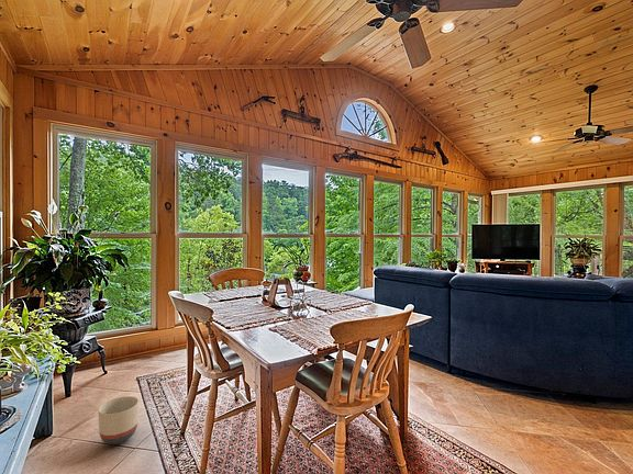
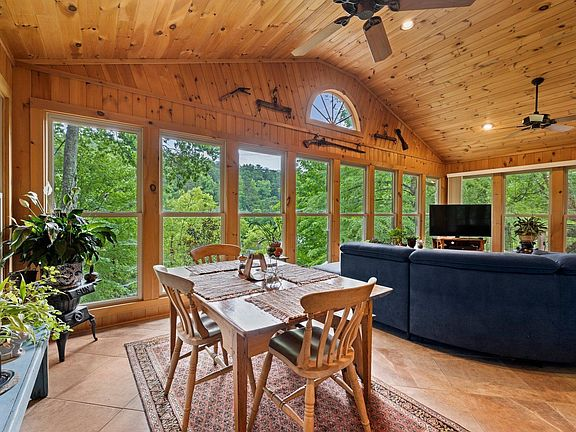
- planter (119, 422)
